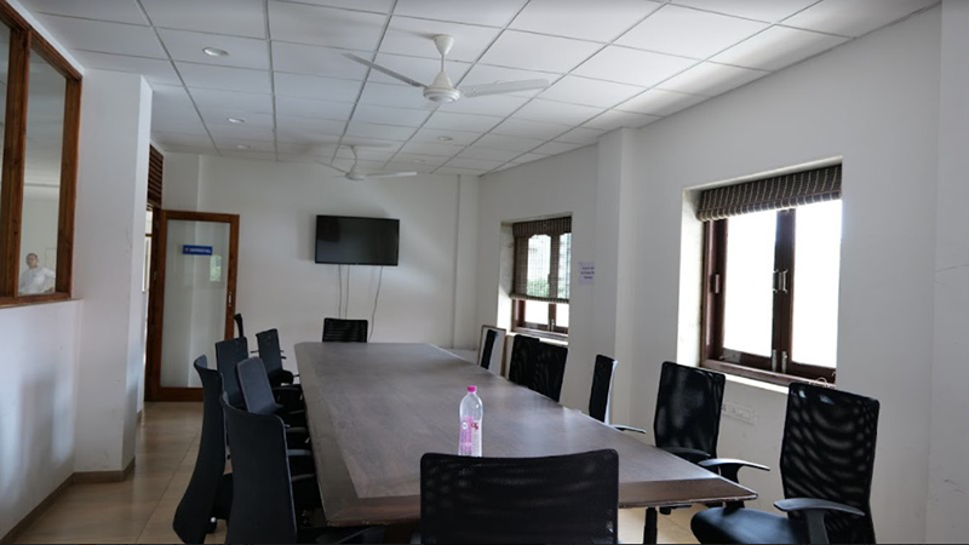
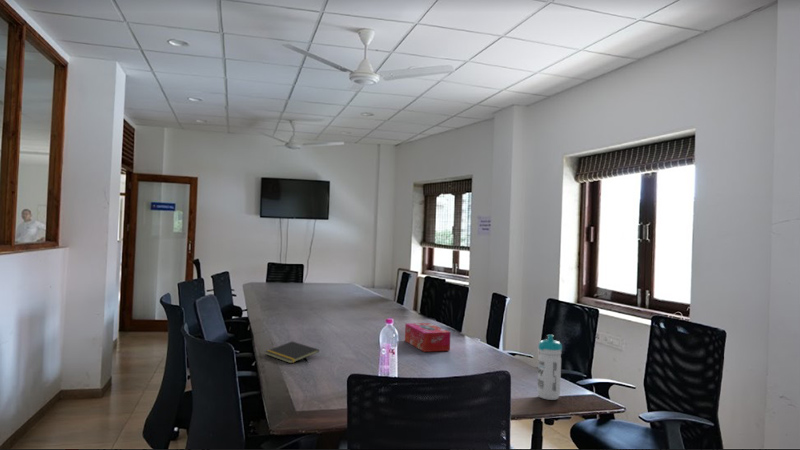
+ notepad (291, 351)
+ tissue box (426, 336)
+ water bottle (549, 365)
